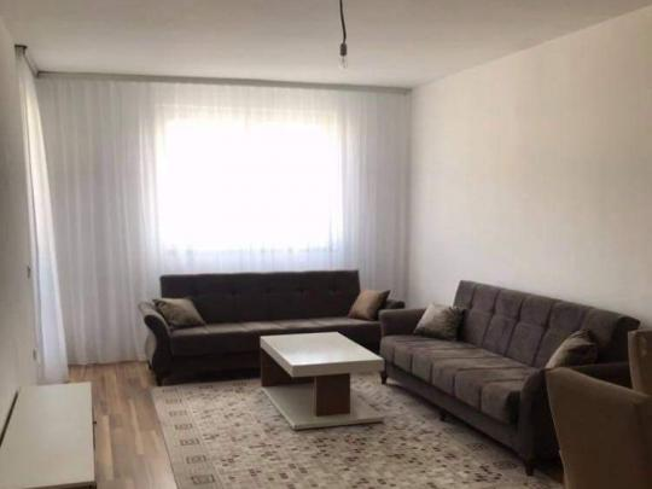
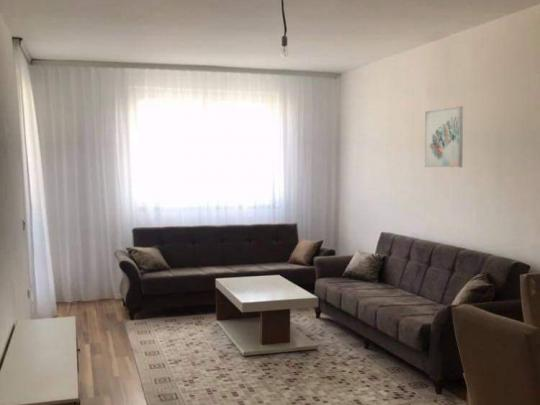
+ wall art (442, 138)
